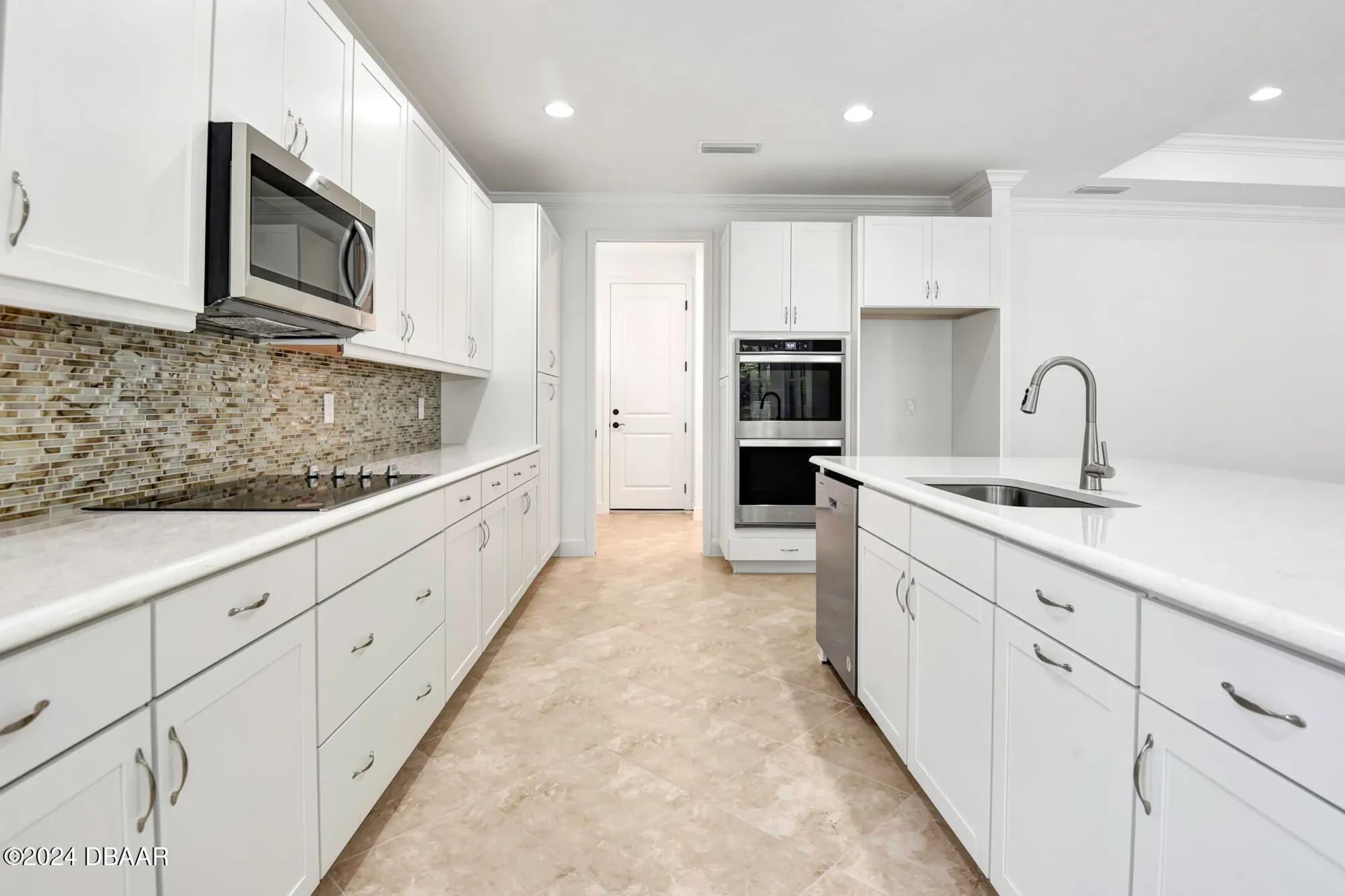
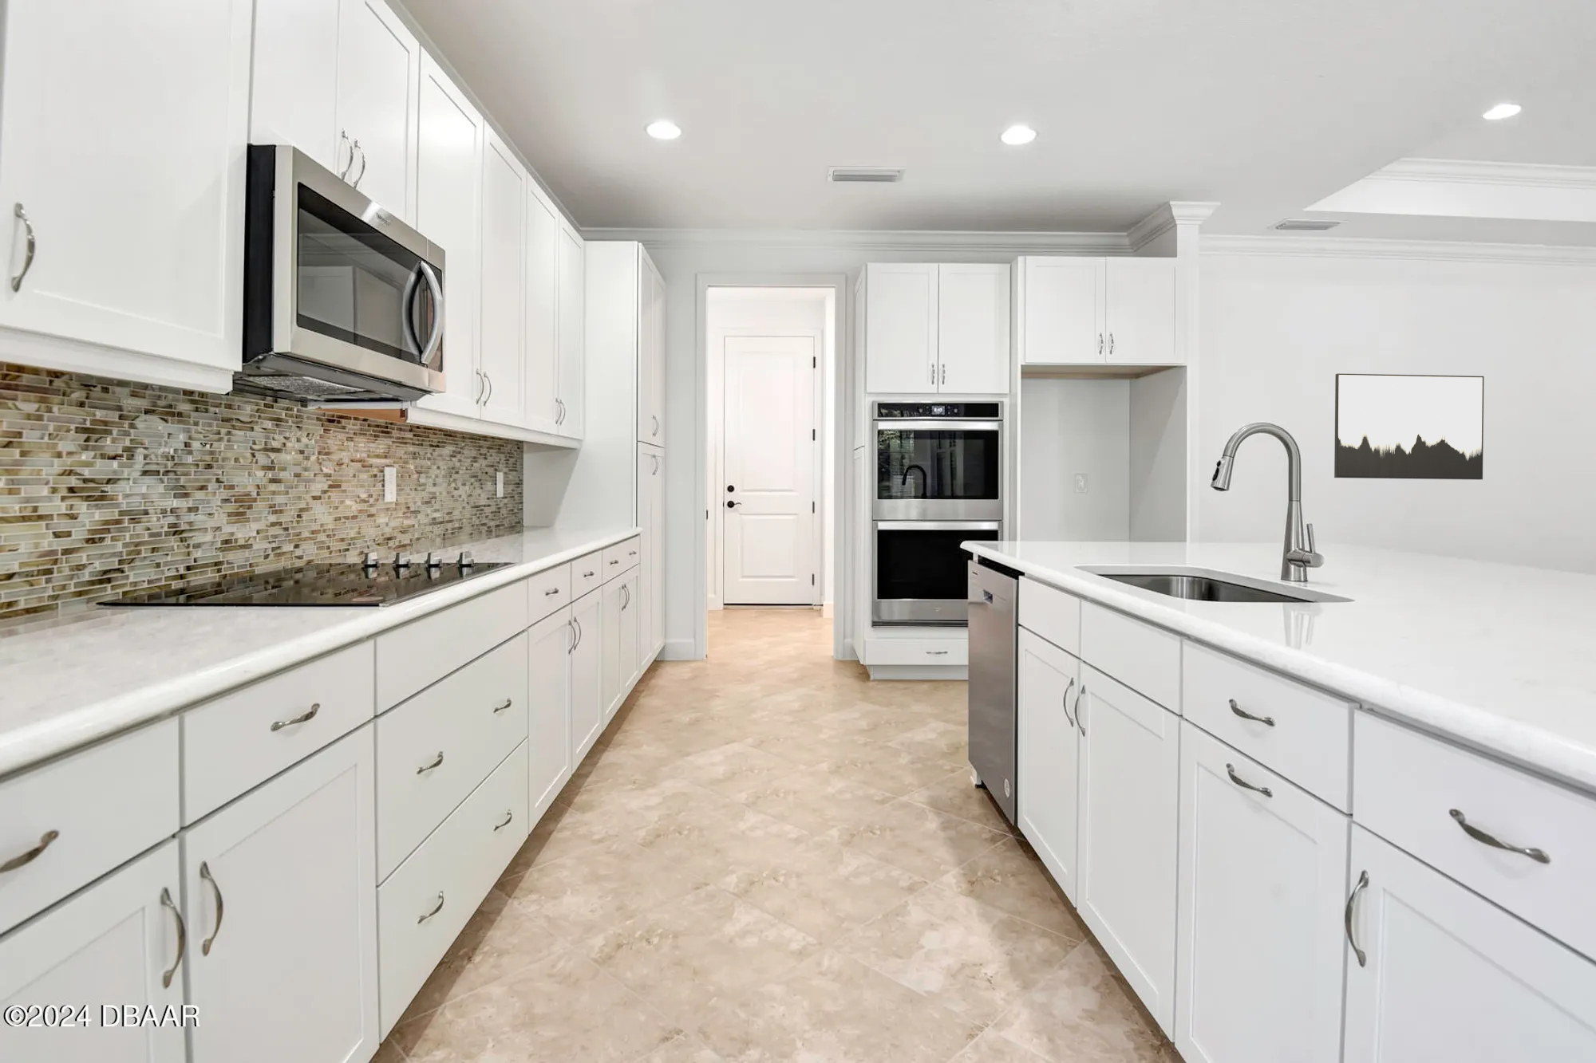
+ wall art (1409, 427)
